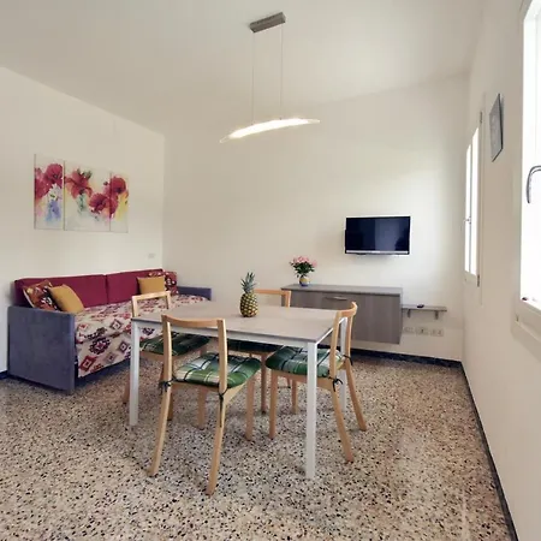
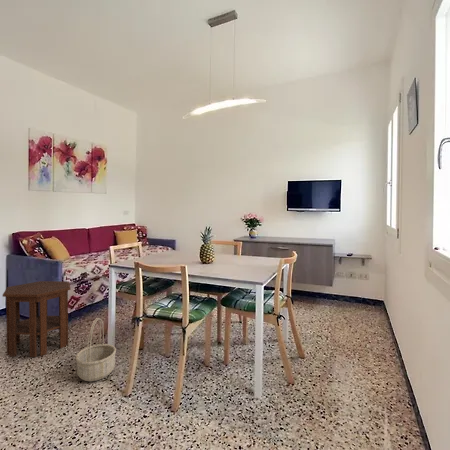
+ basket (96, 346)
+ side table (39, 316)
